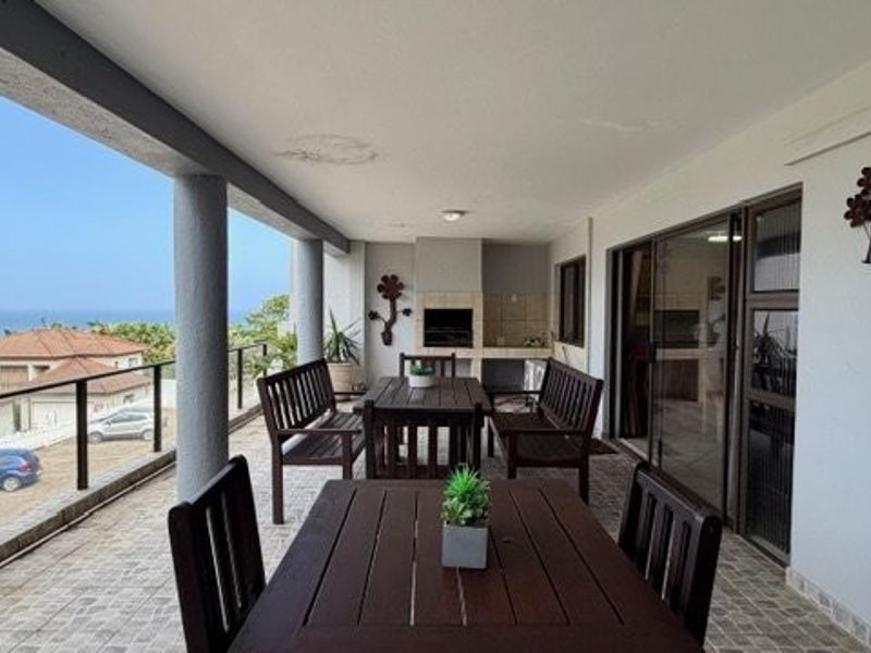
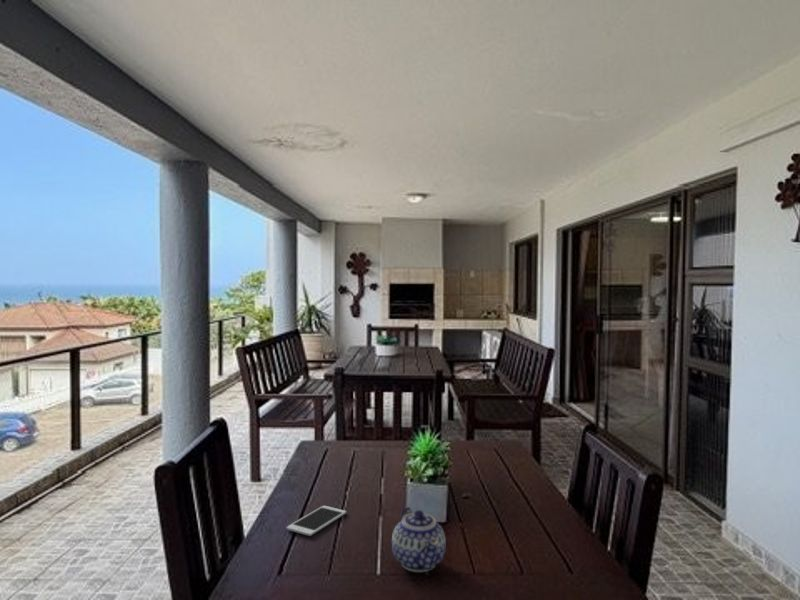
+ cell phone (317, 519)
+ teapot (418, 537)
